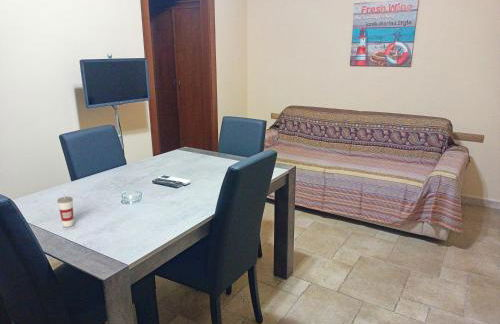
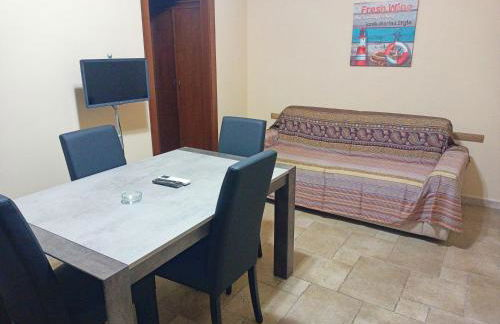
- cup (66, 207)
